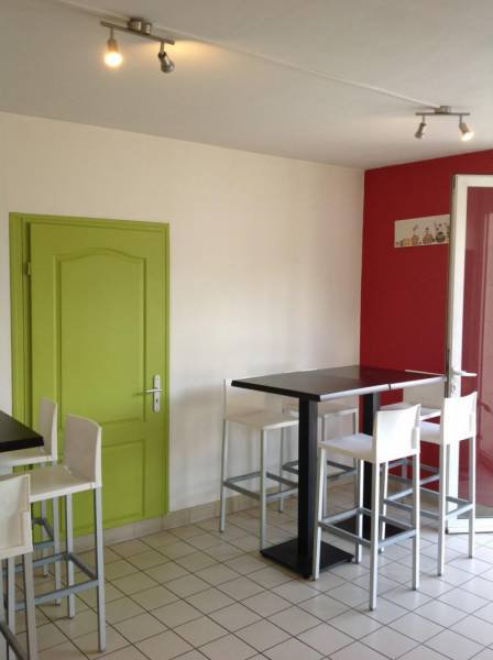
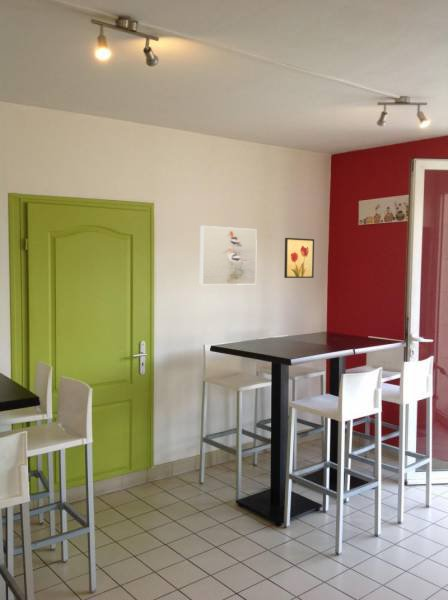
+ wall art (298, 258)
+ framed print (229, 256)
